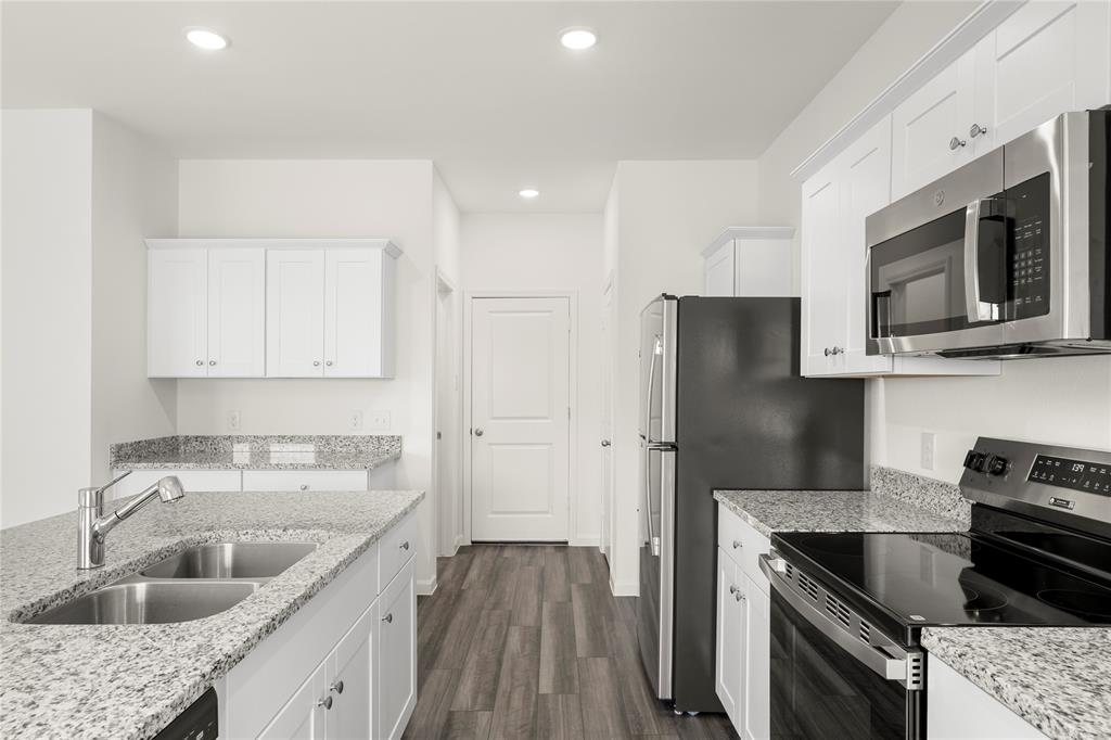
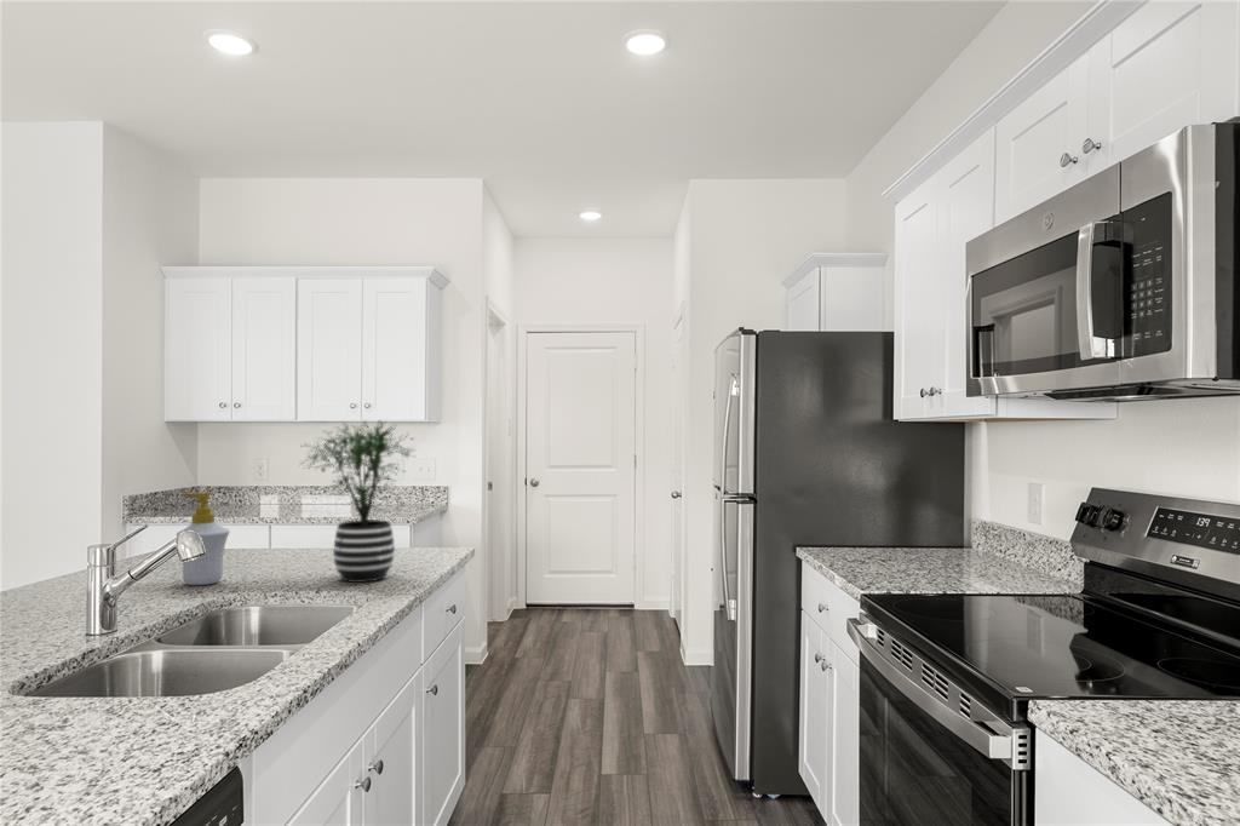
+ soap bottle (202, 537)
+ potted plant (360, 498)
